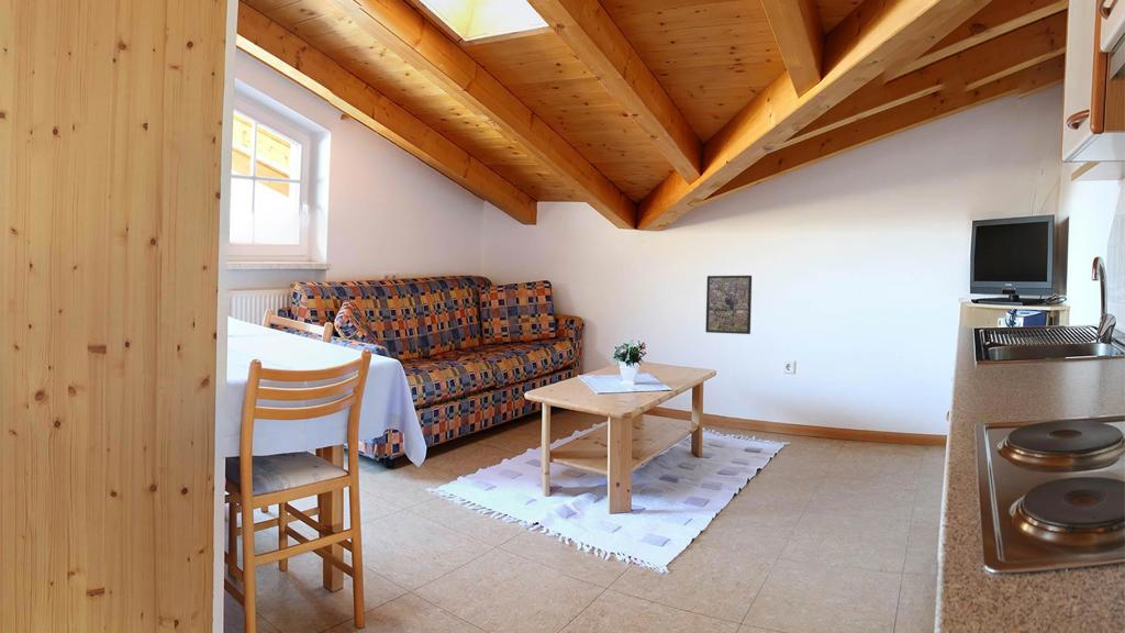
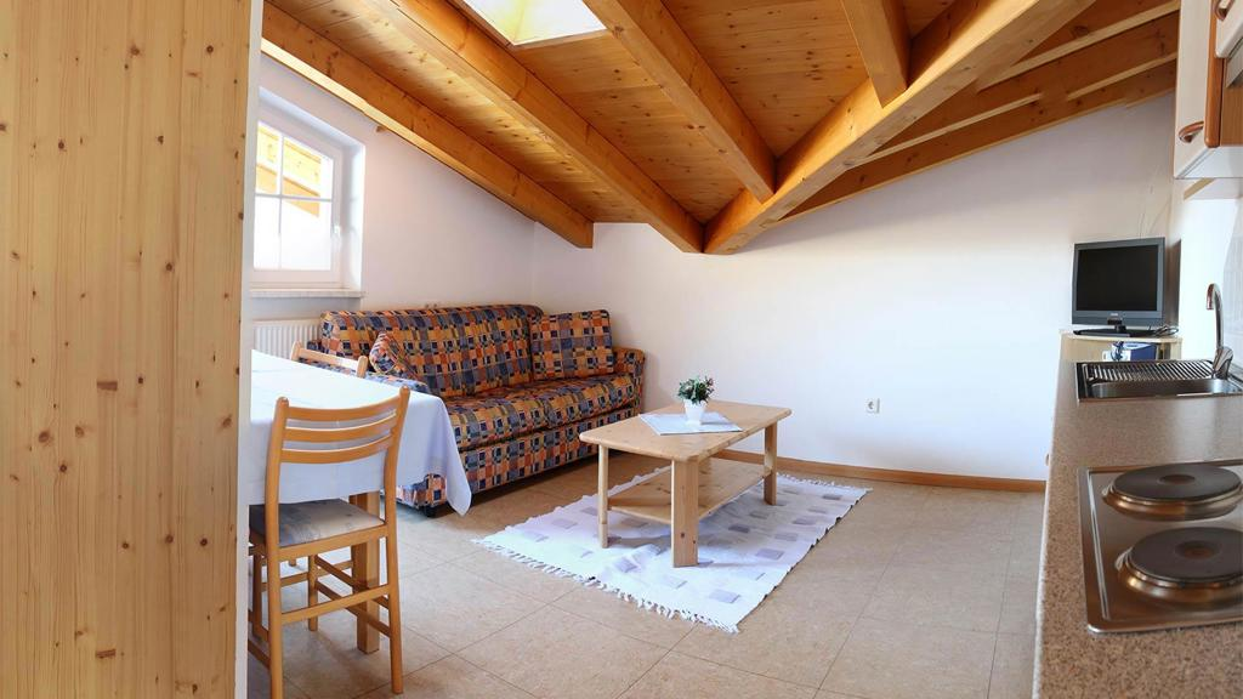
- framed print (728, 304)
